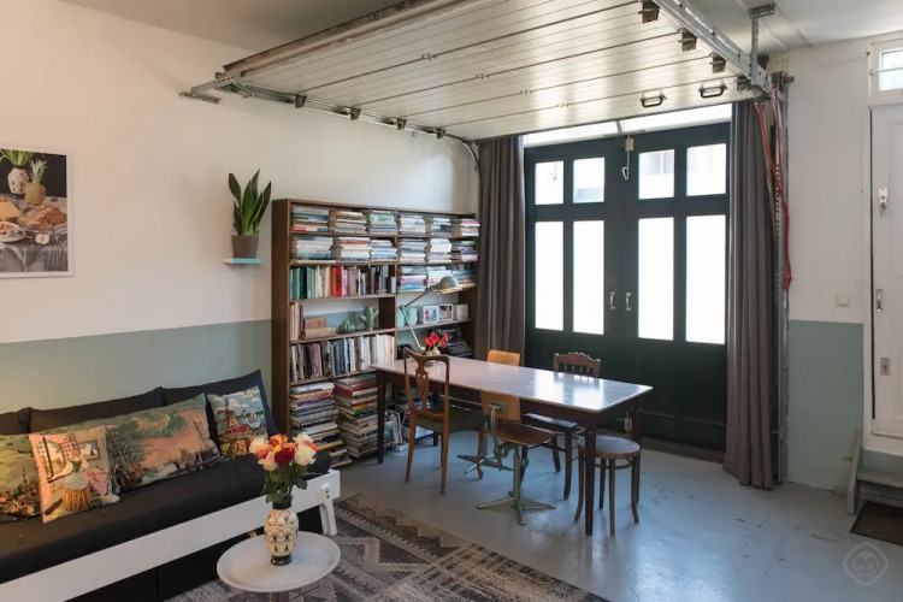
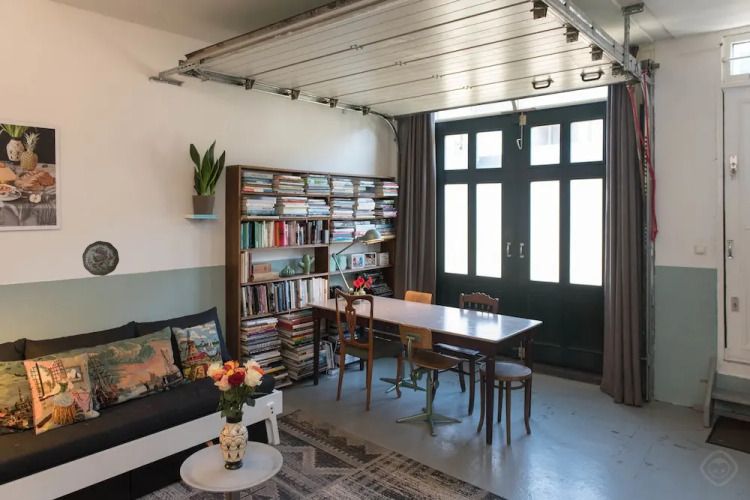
+ decorative plate (100, 258)
